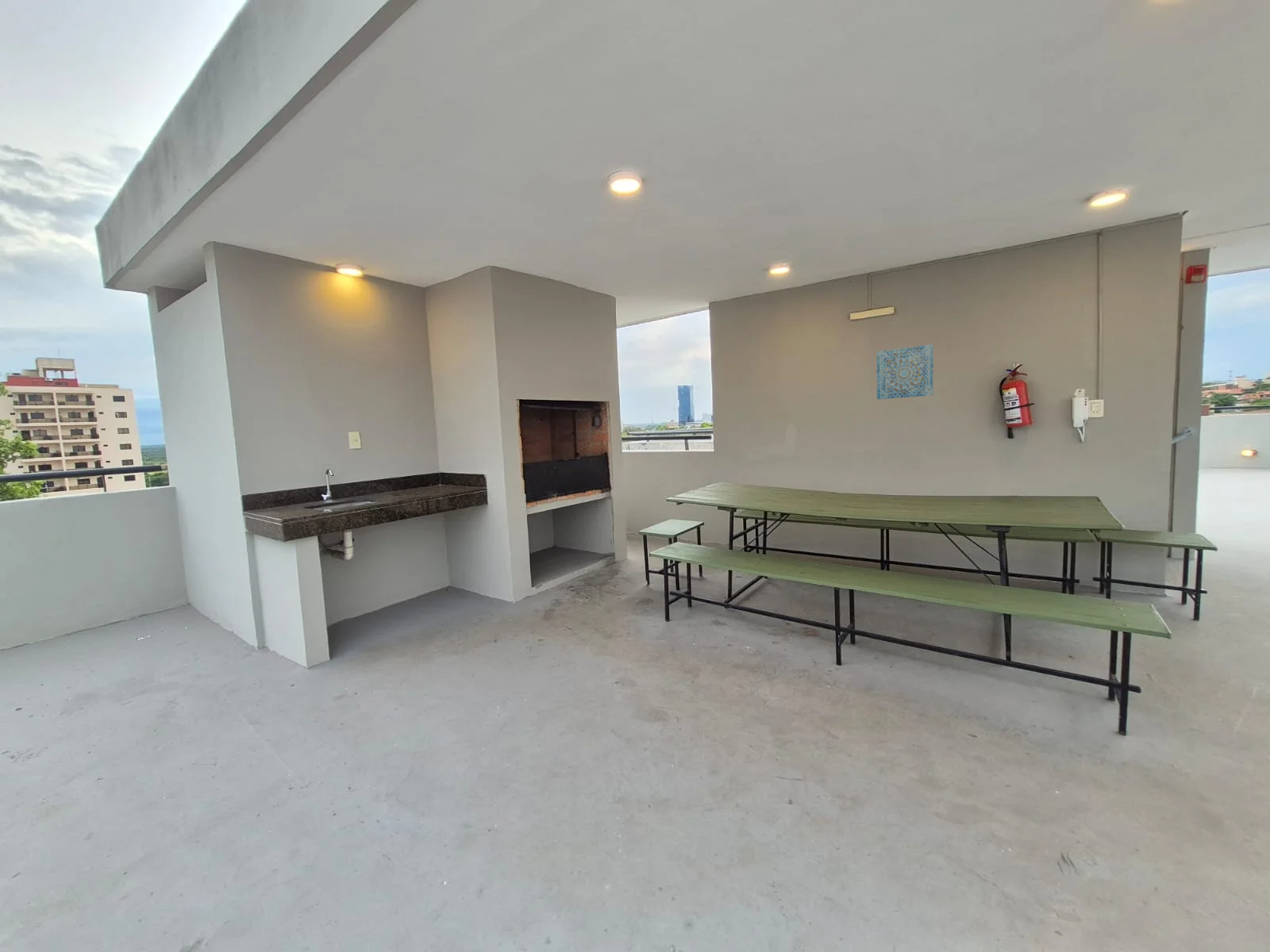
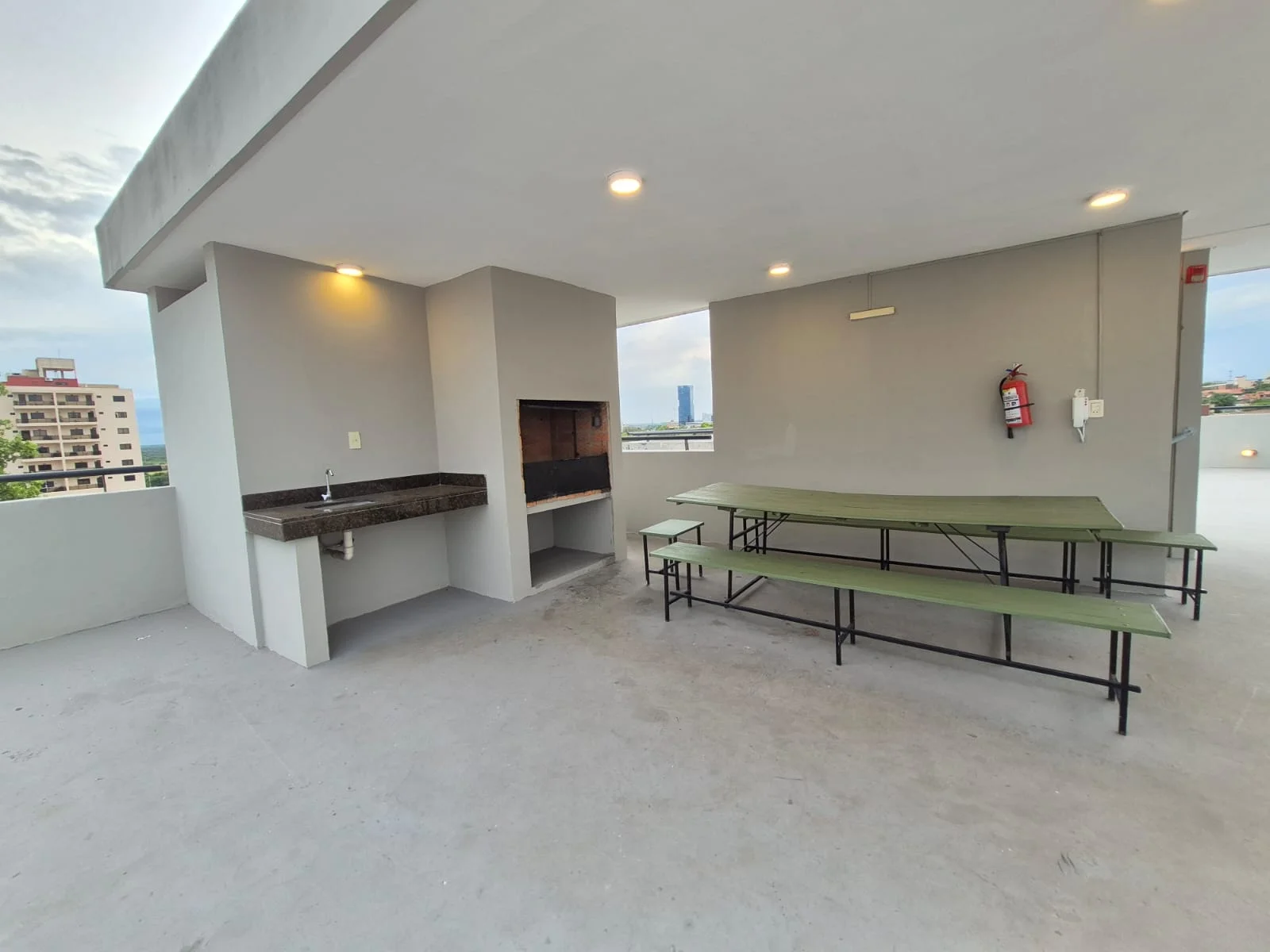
- wall art (904, 372)
